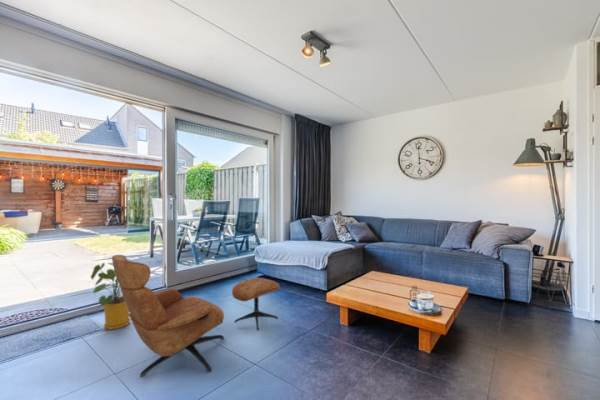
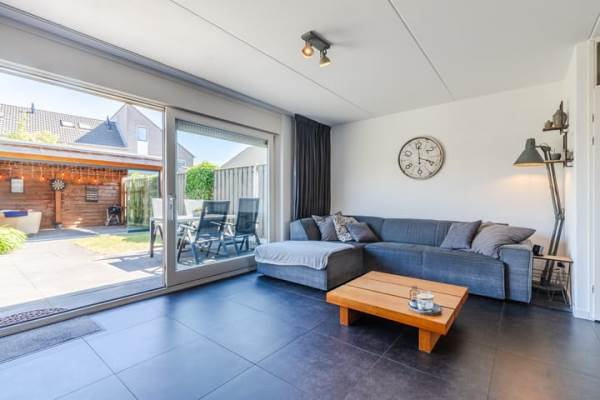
- house plant (114, 294)
- lounge chair (208, 301)
